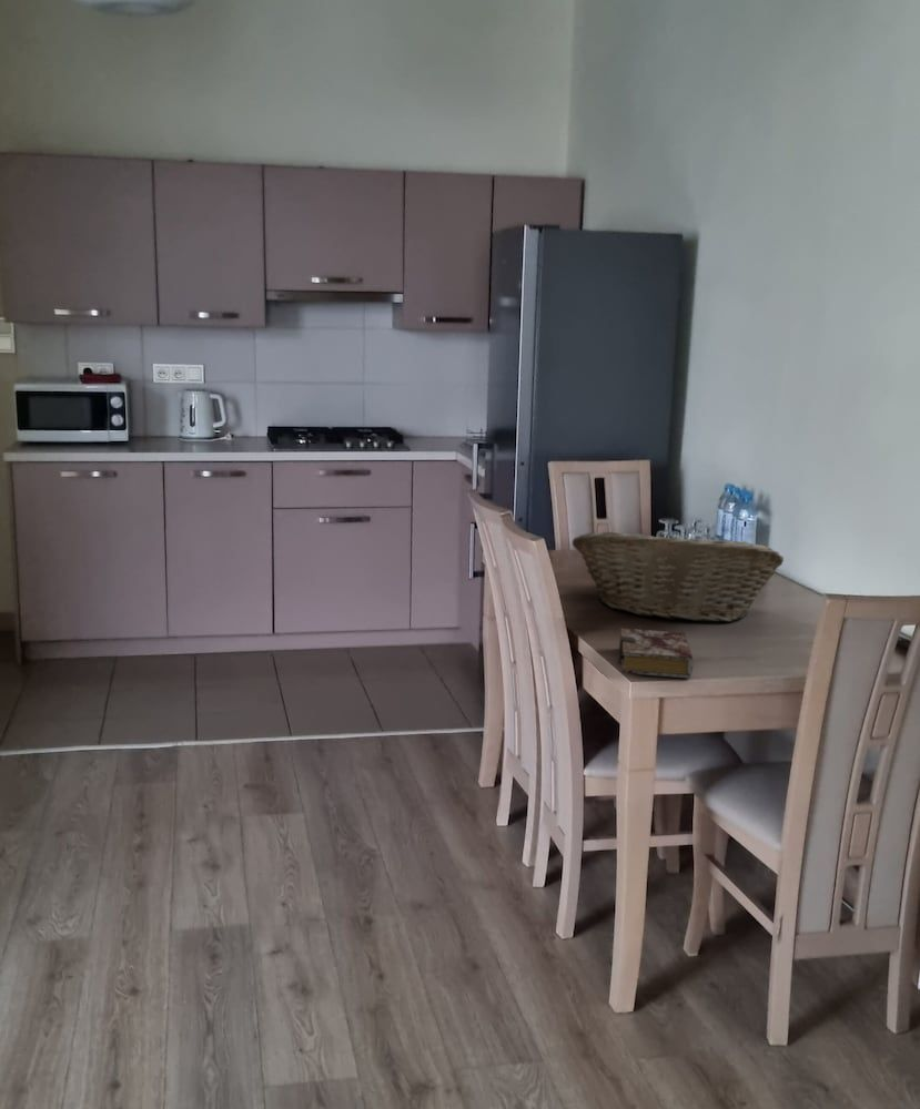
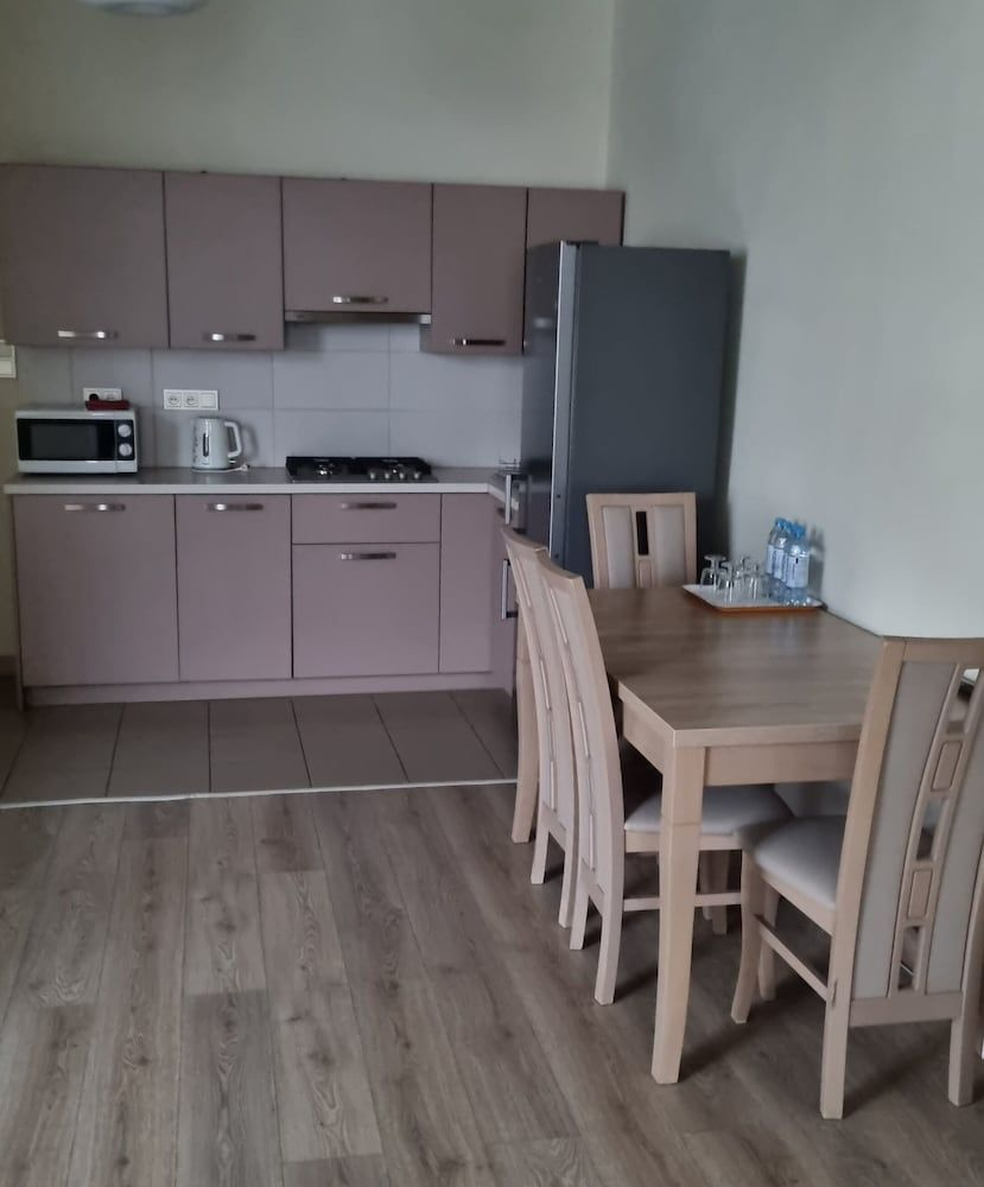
- fruit basket (675, 567)
- book (654, 651)
